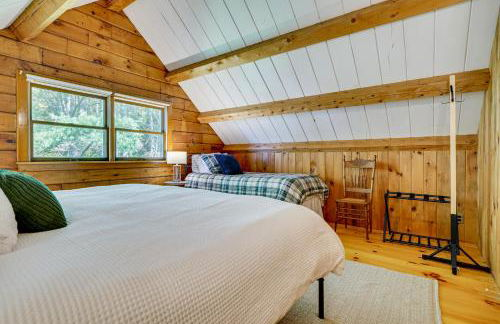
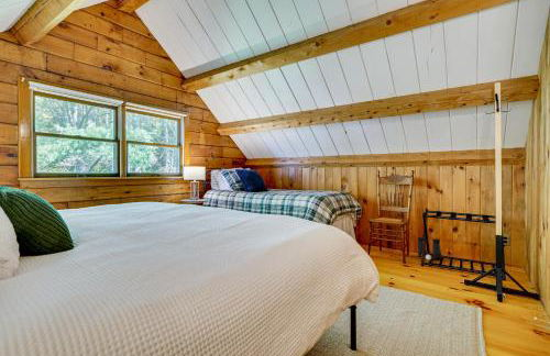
+ boots (432, 246)
